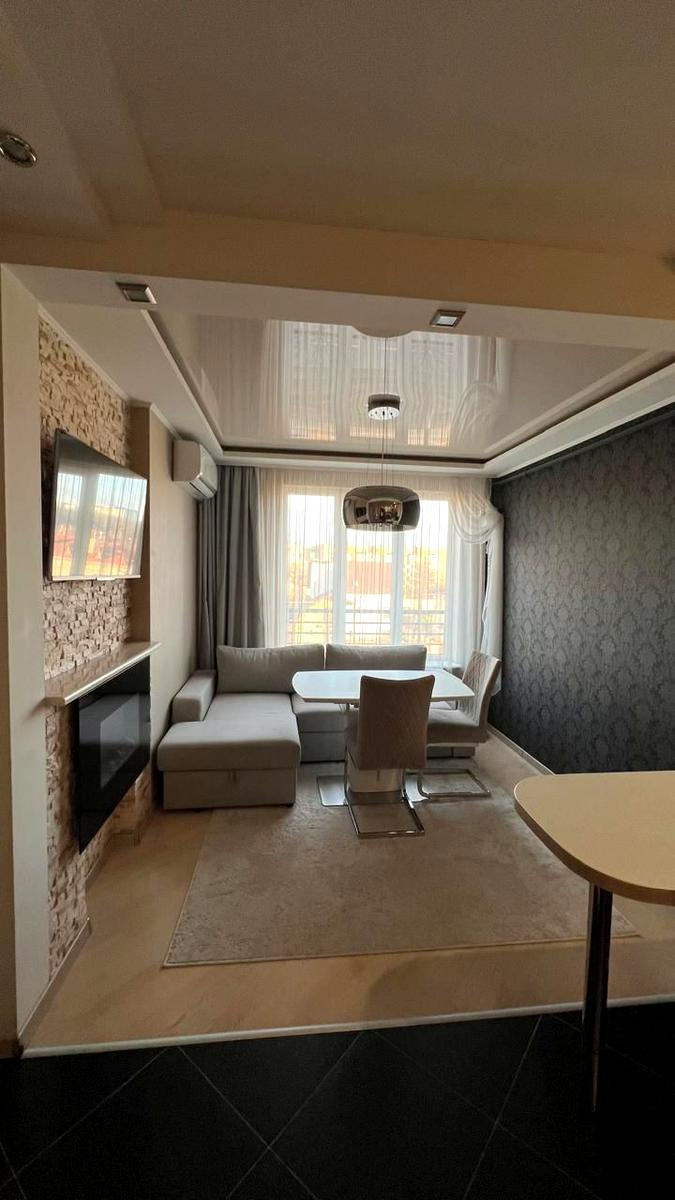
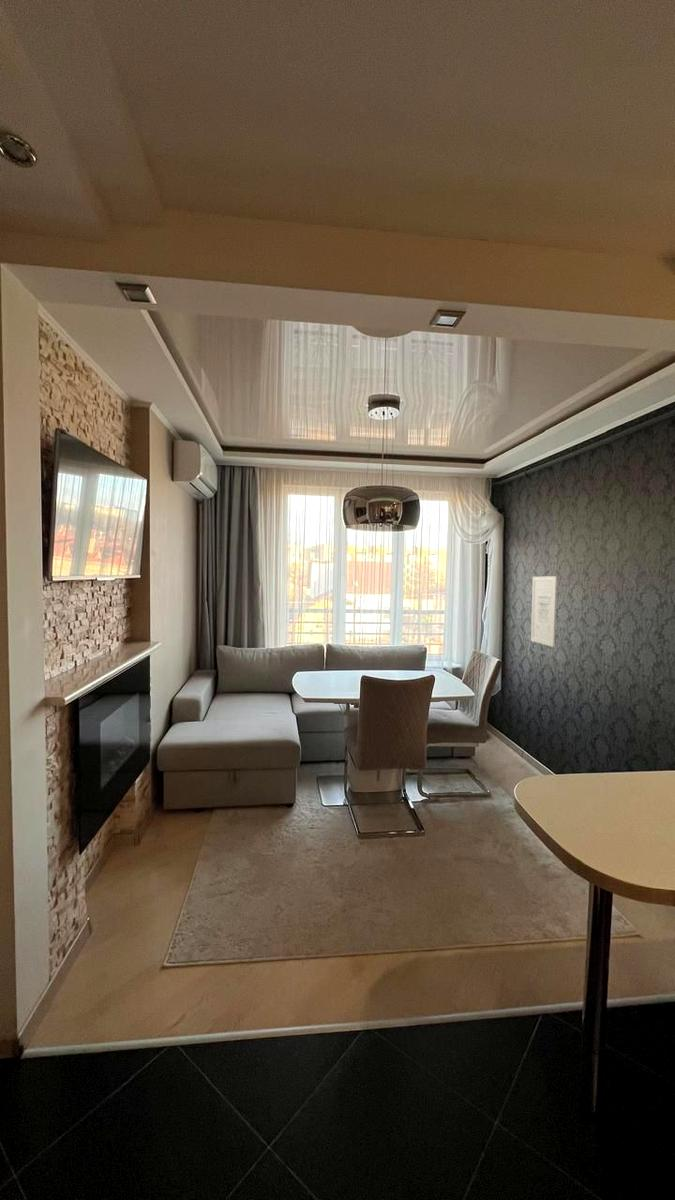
+ wall art (543, 610)
